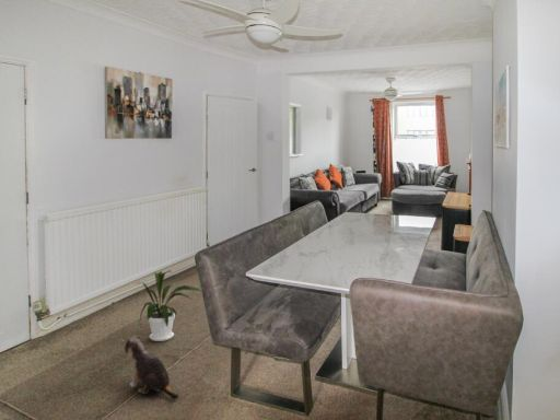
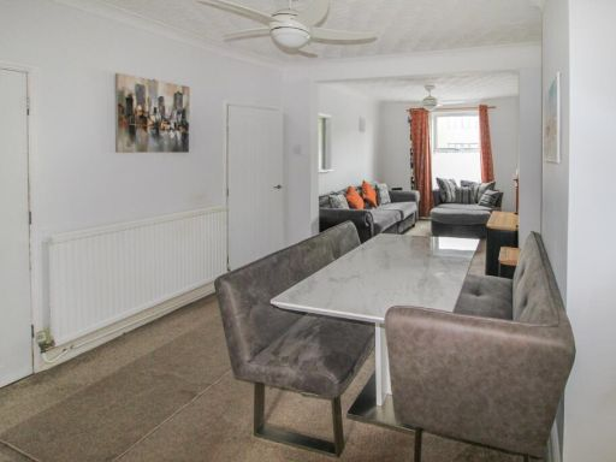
- plush toy (149, 365)
- house plant (162, 303)
